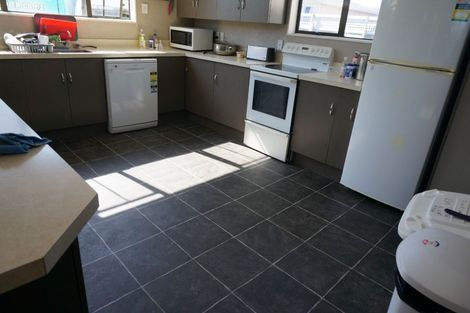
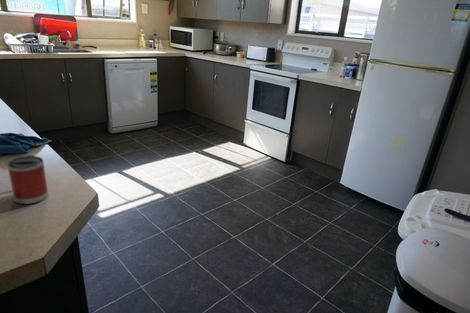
+ mug (29, 177)
